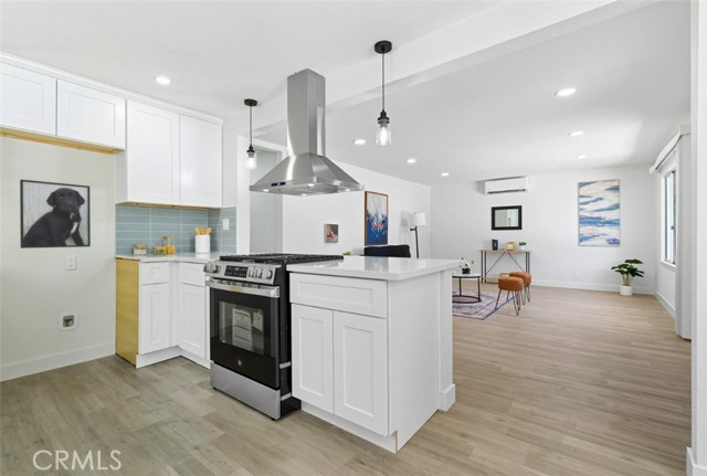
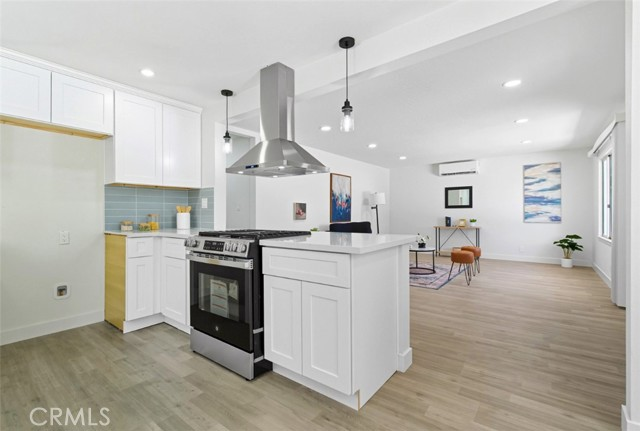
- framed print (56, 214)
